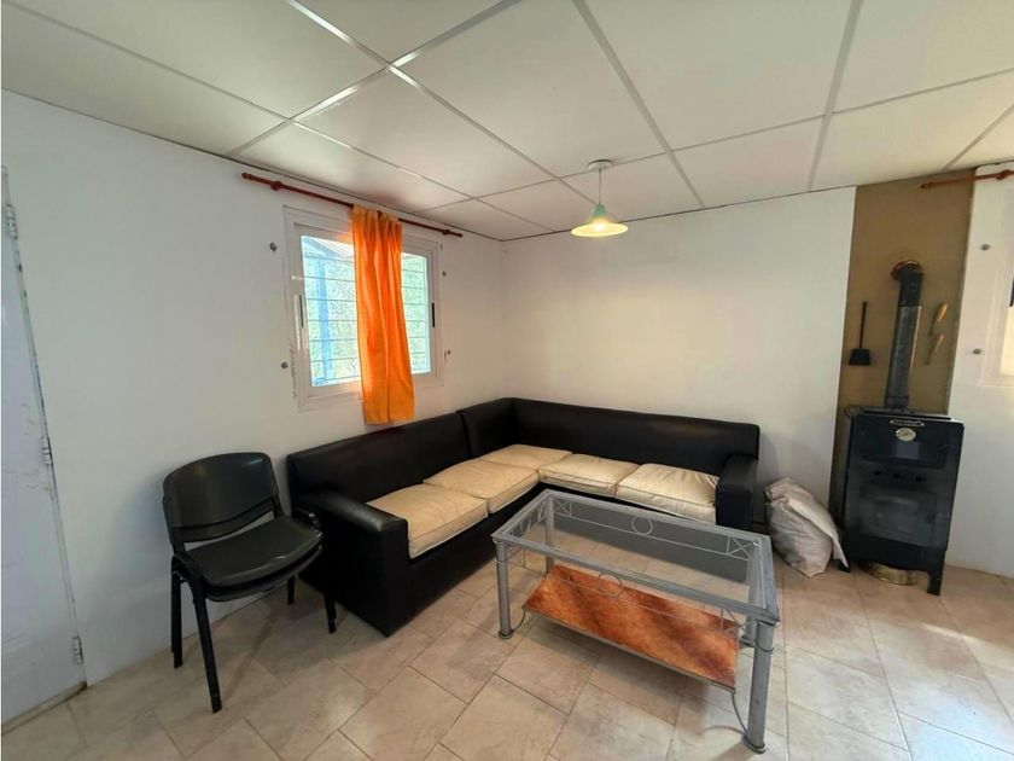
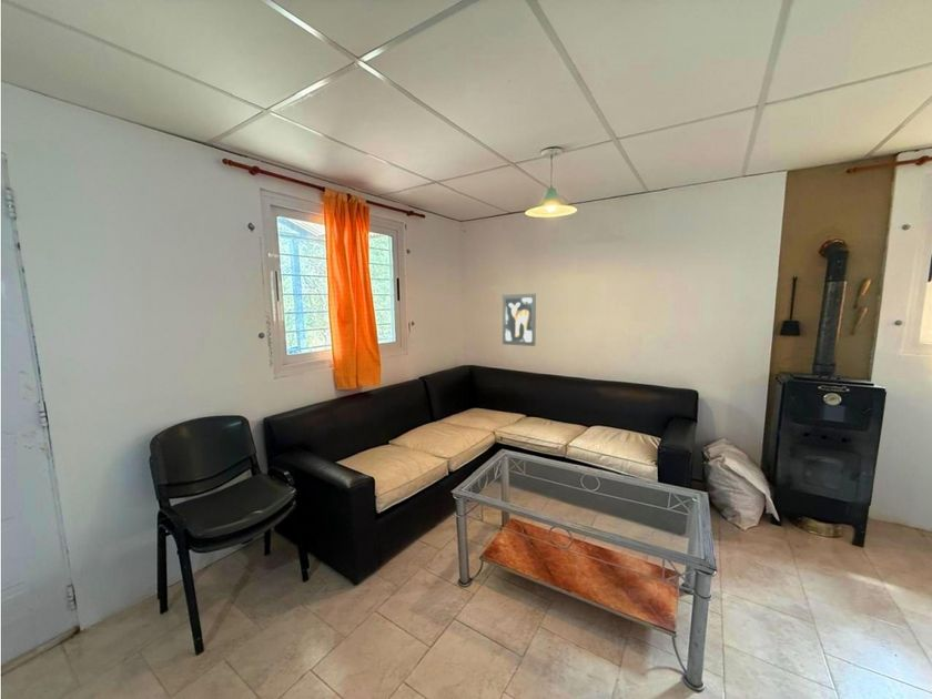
+ wall art (518, 320)
